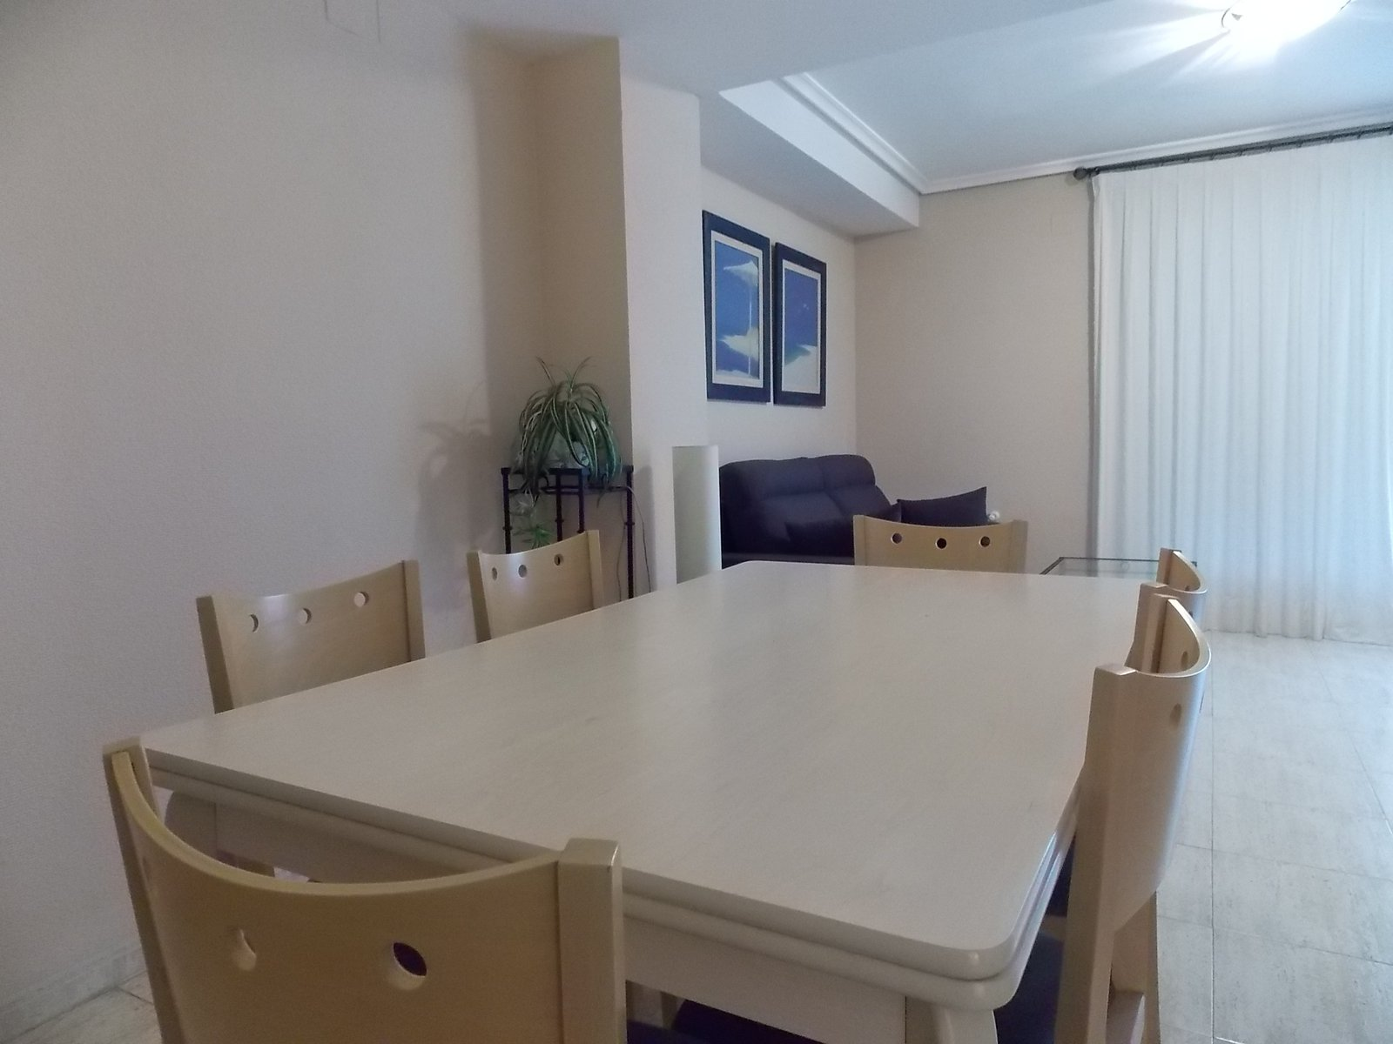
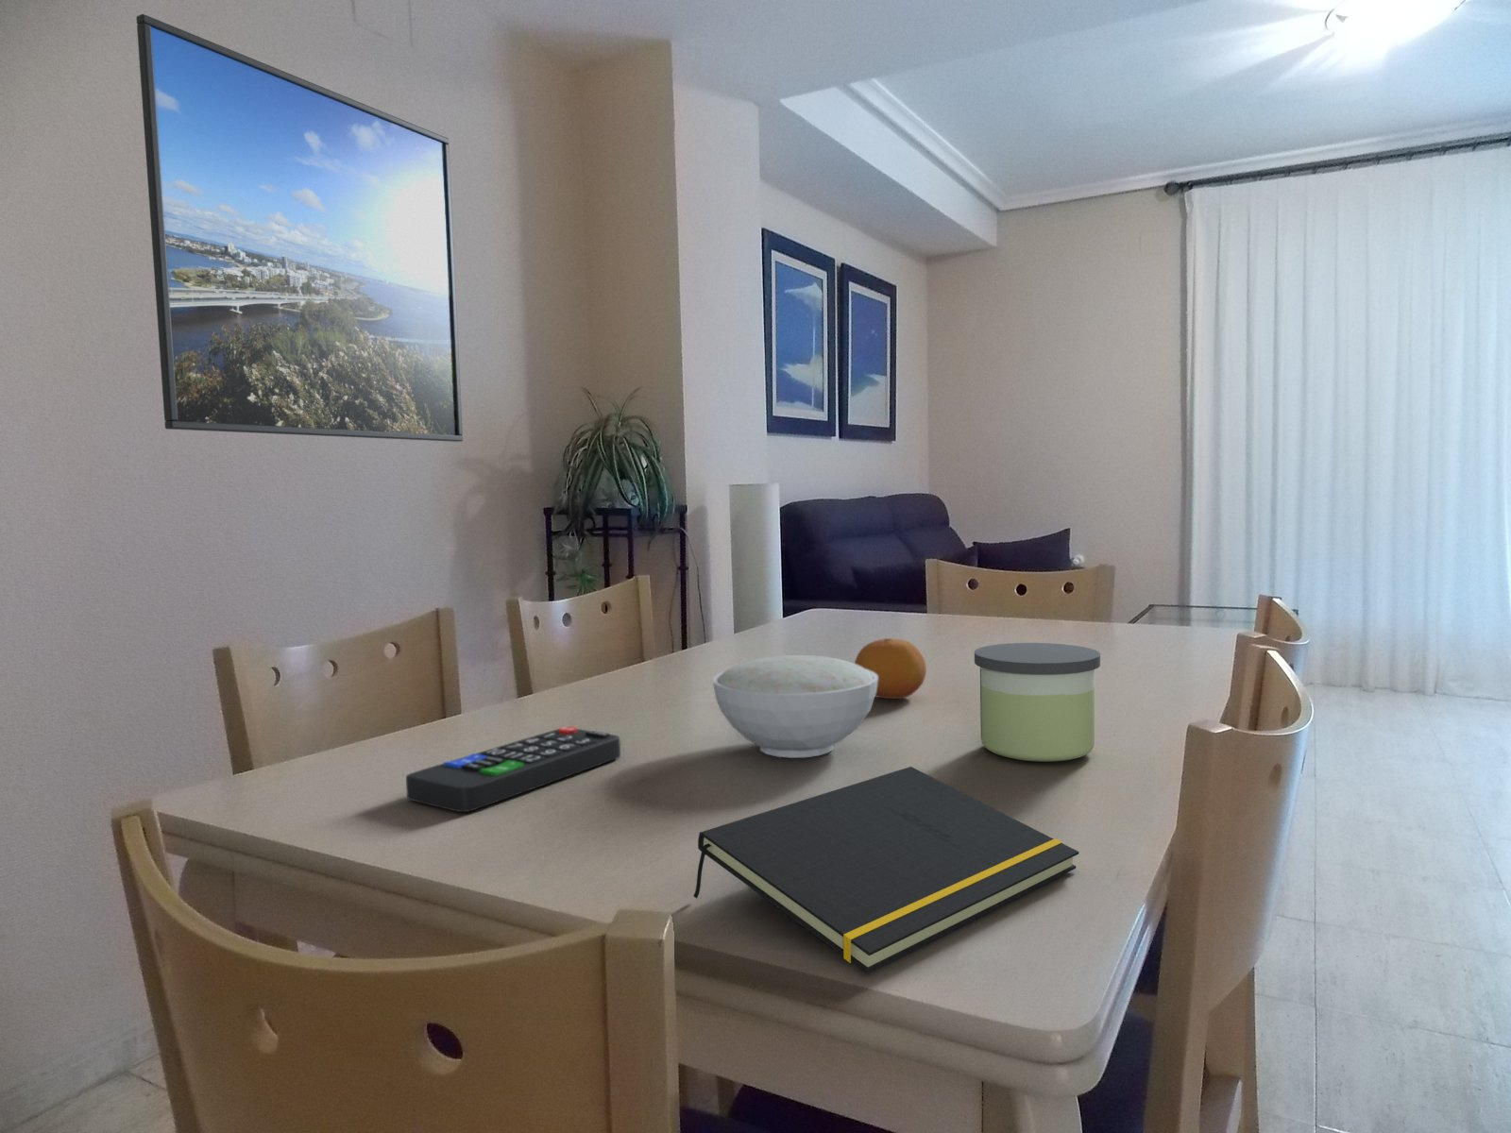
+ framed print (326, 263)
+ fruit (890, 668)
+ bowl (795, 702)
+ notepad (892, 850)
+ remote control (520, 763)
+ candle (1036, 701)
